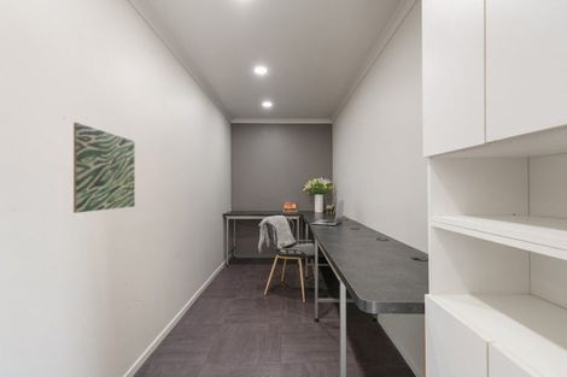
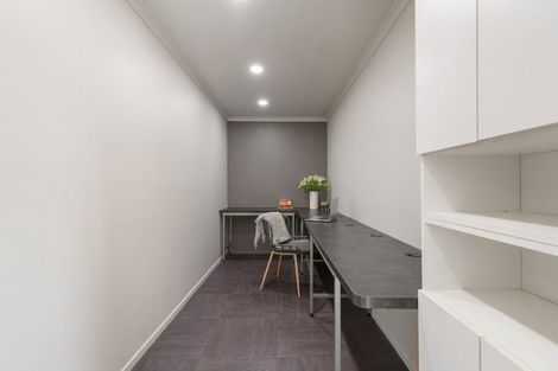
- wall art (109, 171)
